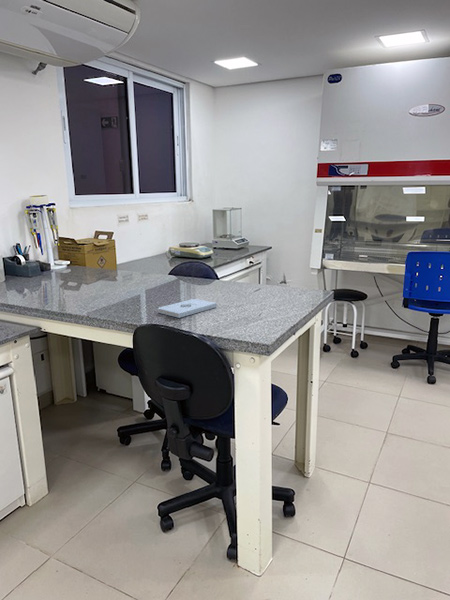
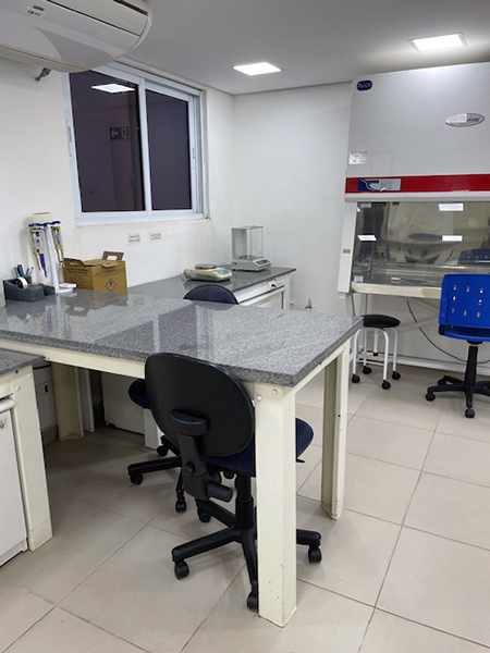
- notepad (187, 307)
